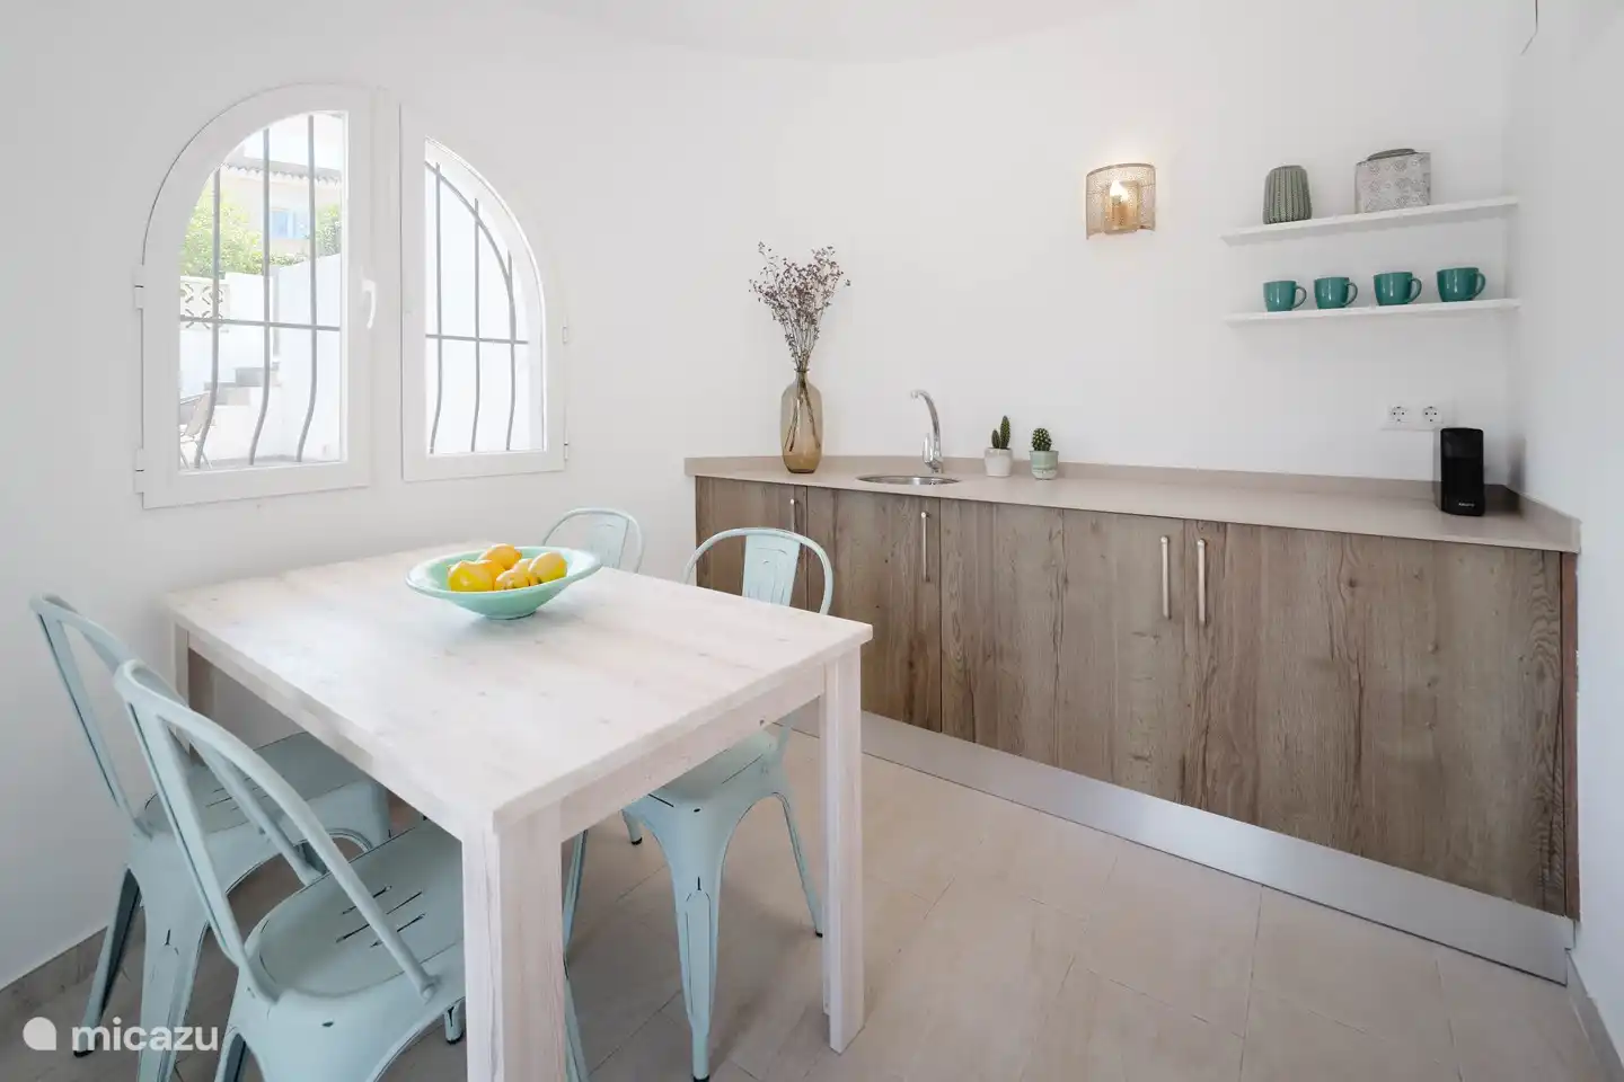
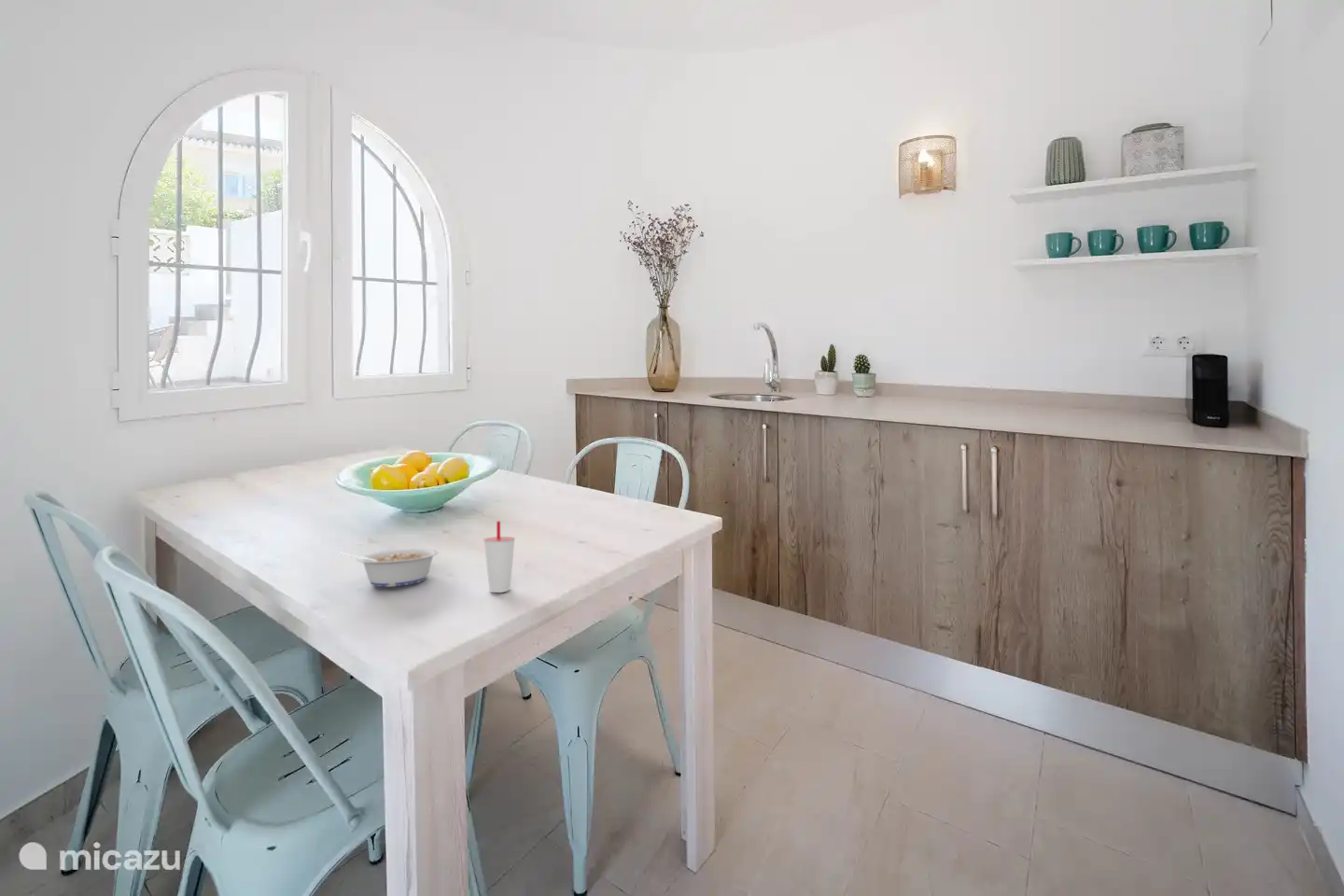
+ legume (396, 566)
+ cup (499, 555)
